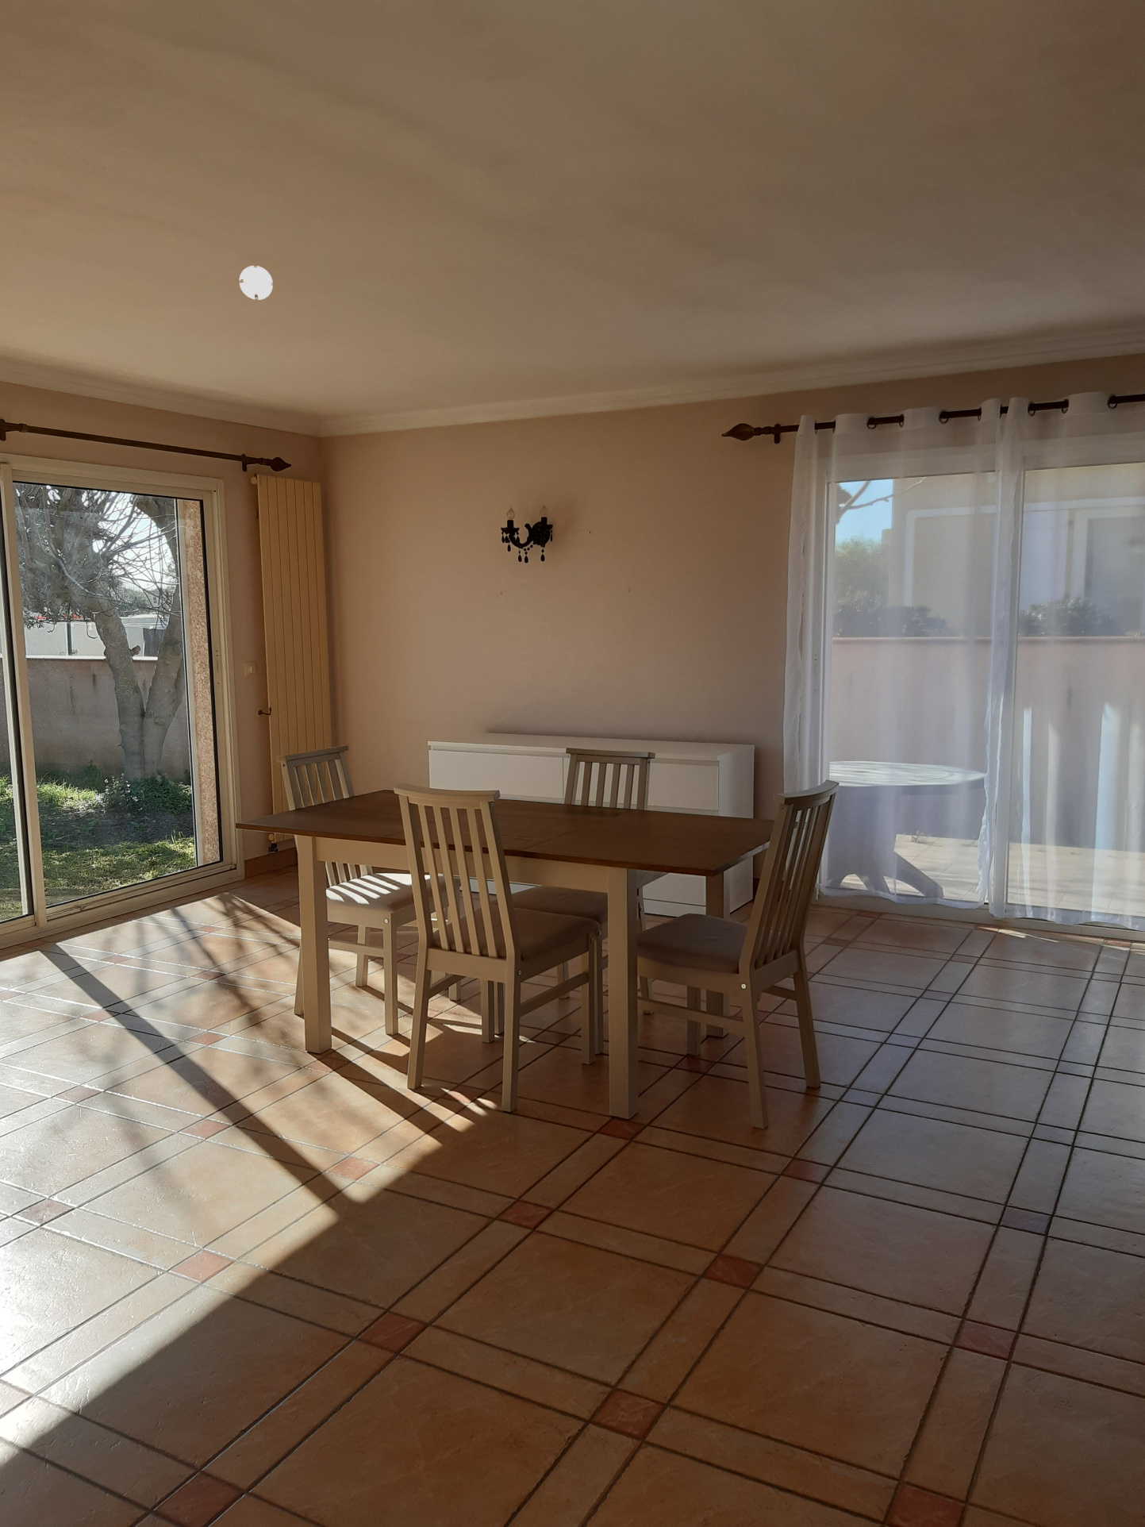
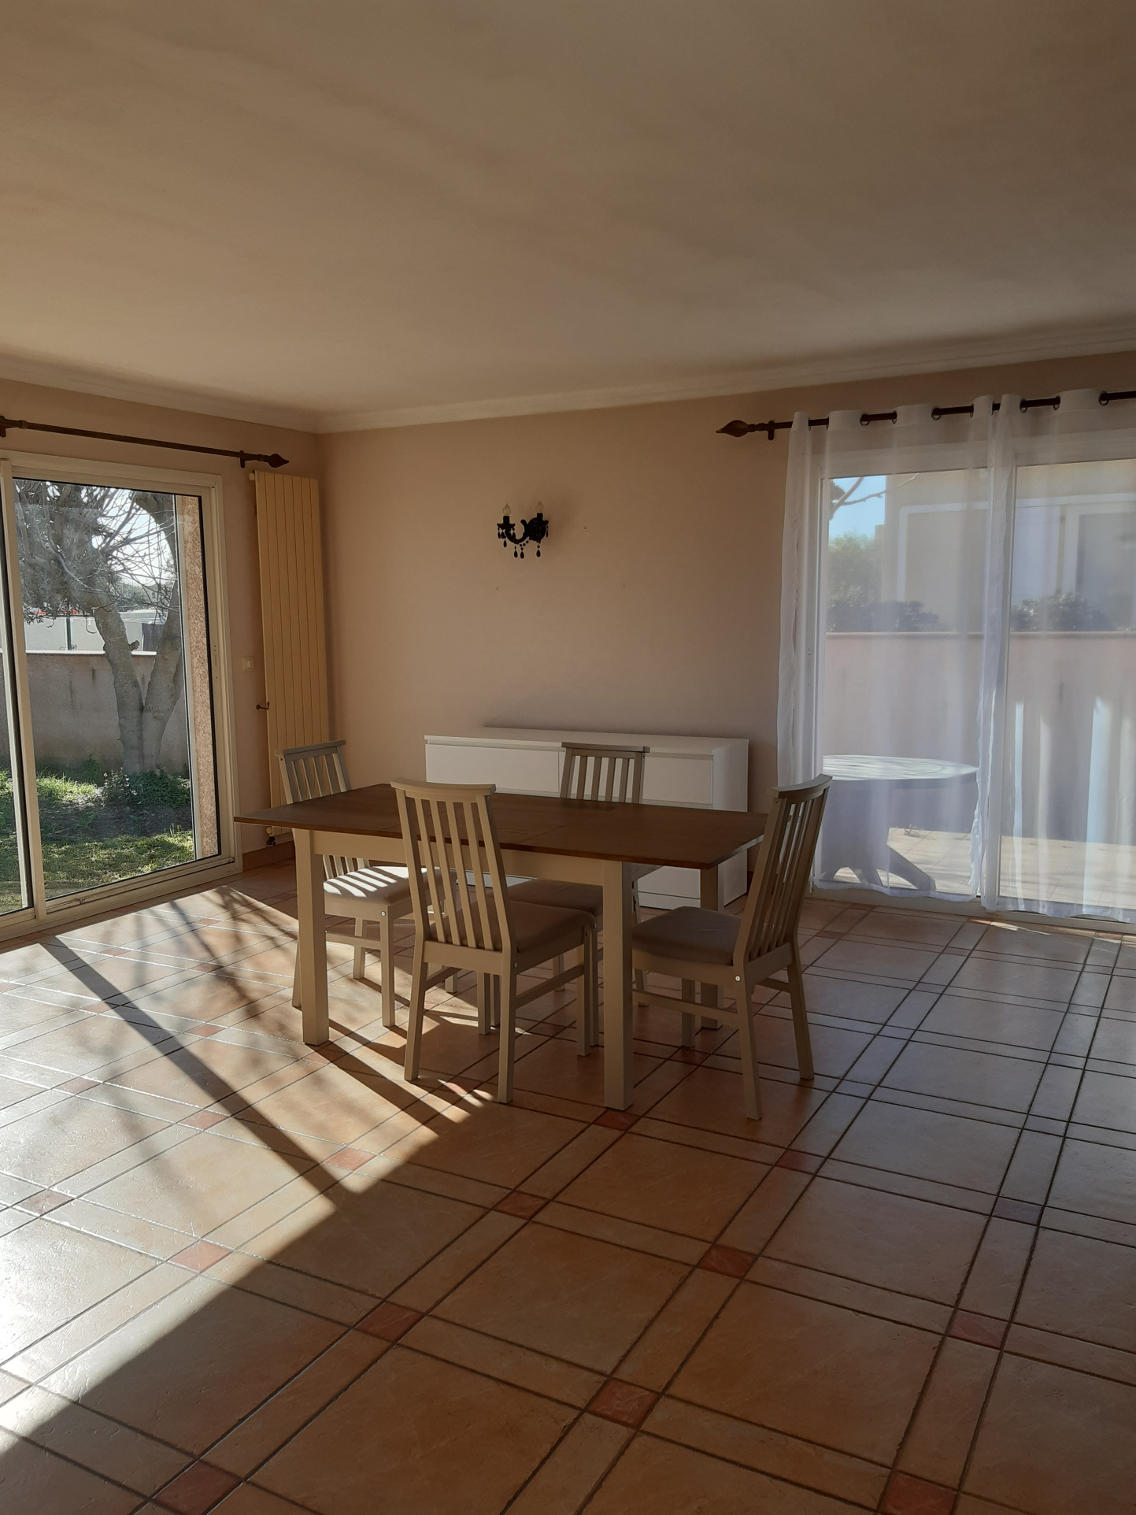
- smoke detector (255, 281)
